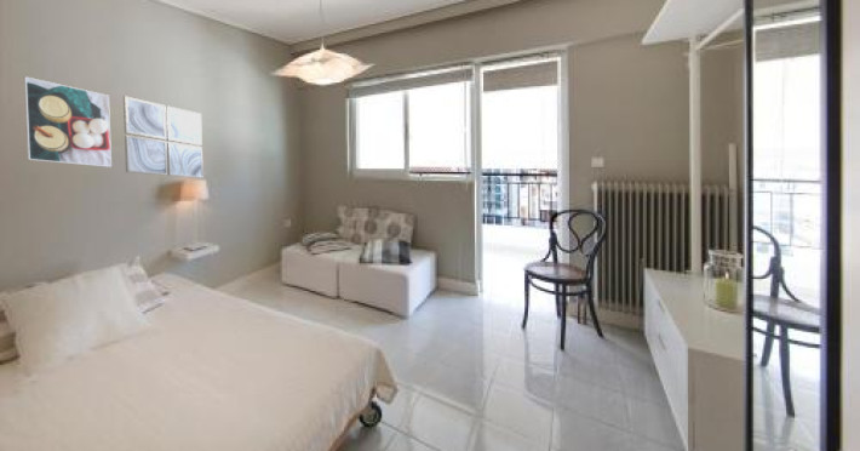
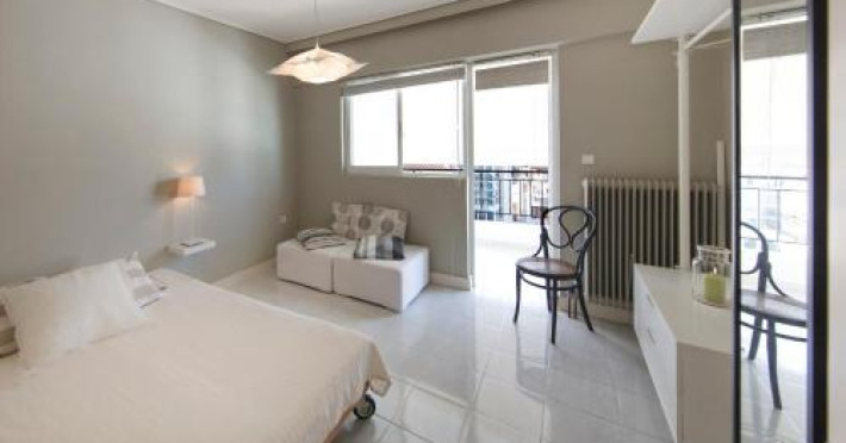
- wall art (165, 141)
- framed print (70, 125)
